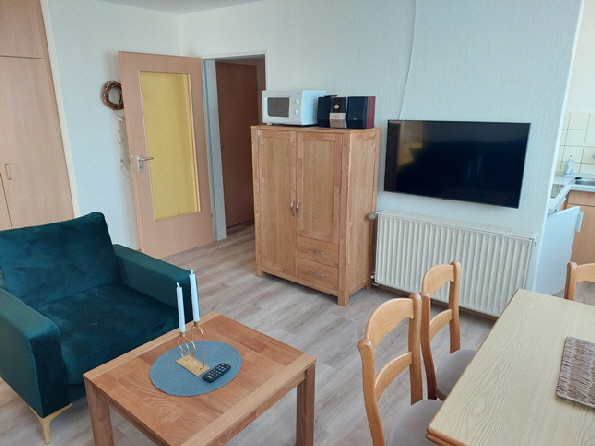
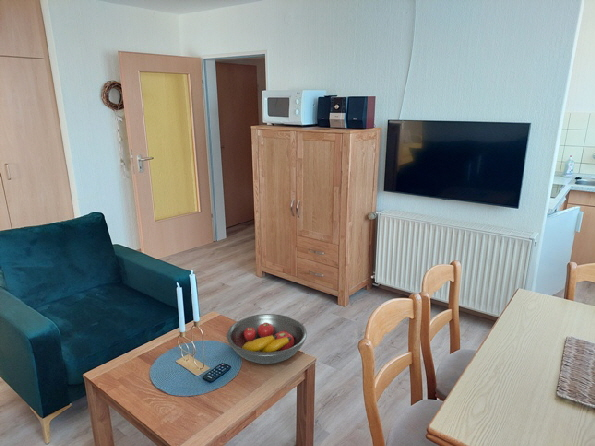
+ fruit bowl (267, 339)
